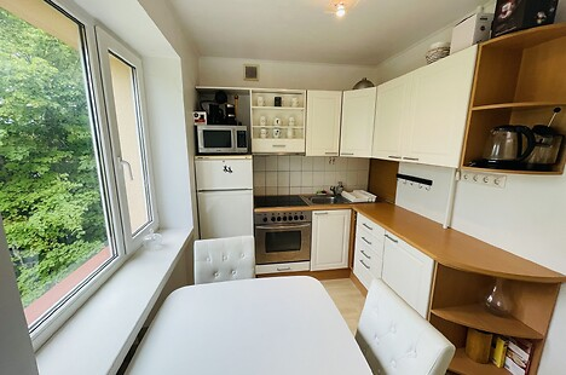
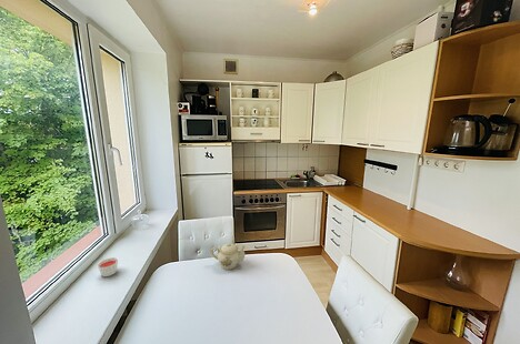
+ teapot (228, 254)
+ candle (108, 267)
